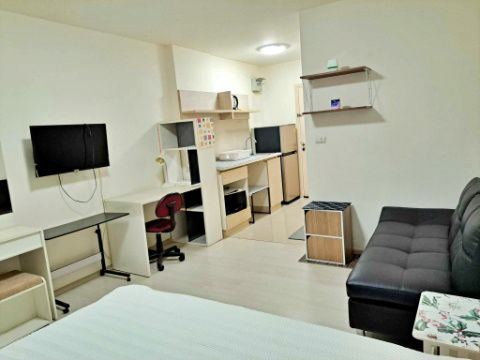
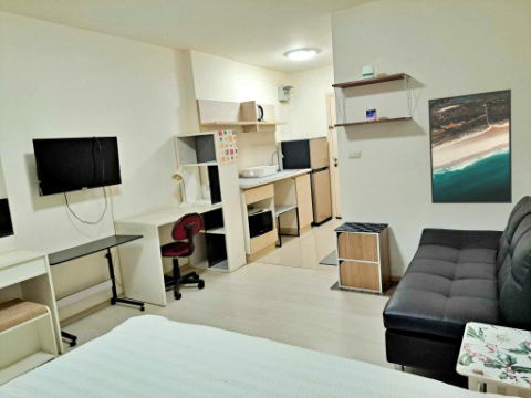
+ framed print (468, 149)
